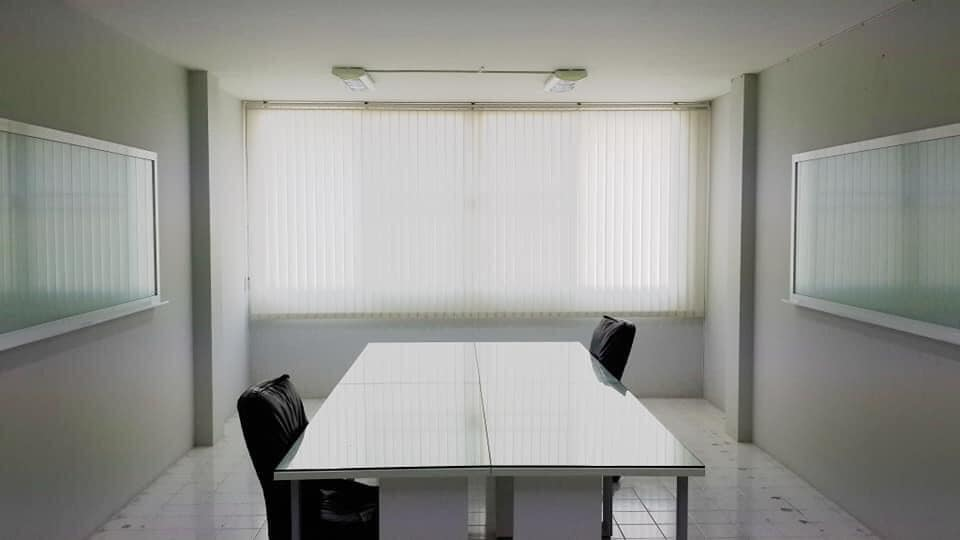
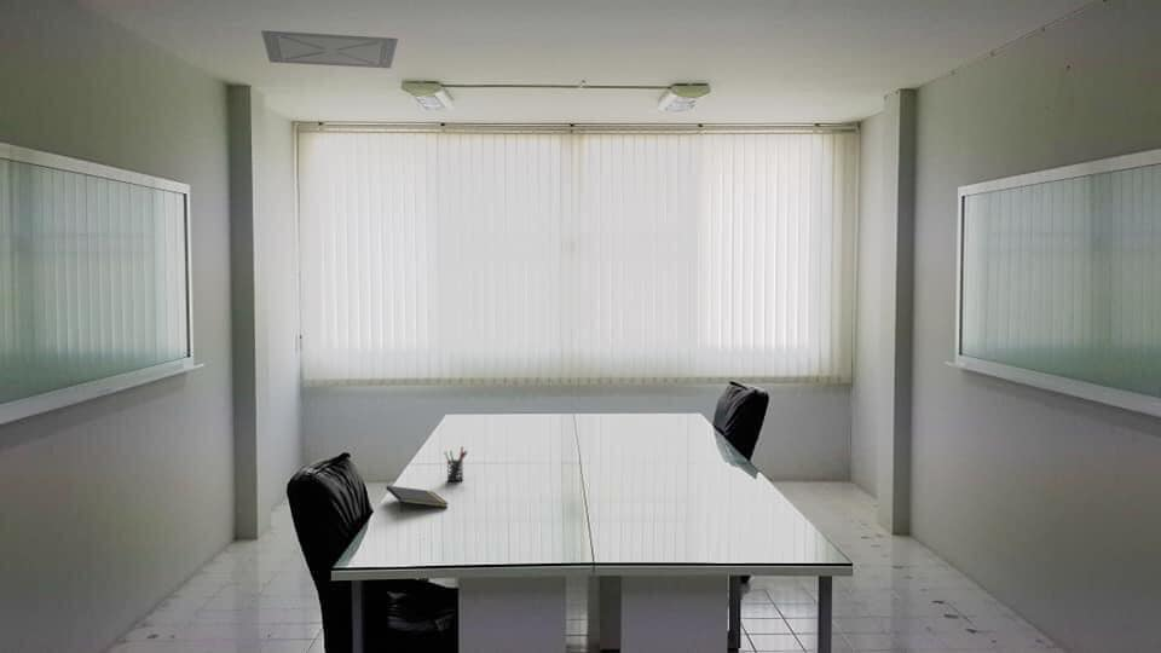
+ notepad (416, 496)
+ ceiling vent (330, 51)
+ pen holder (455, 463)
